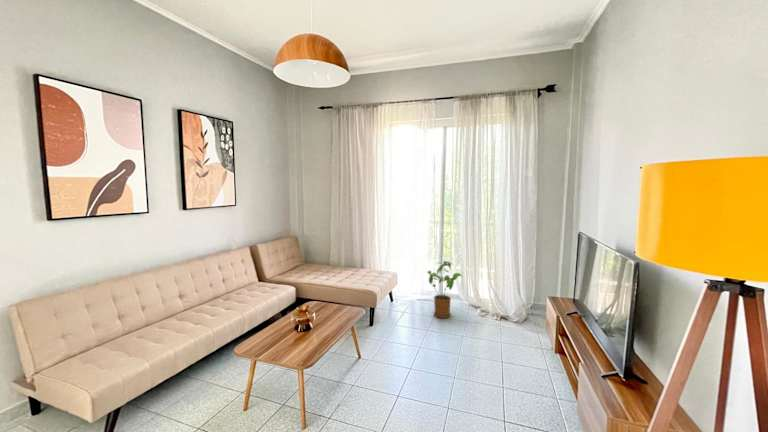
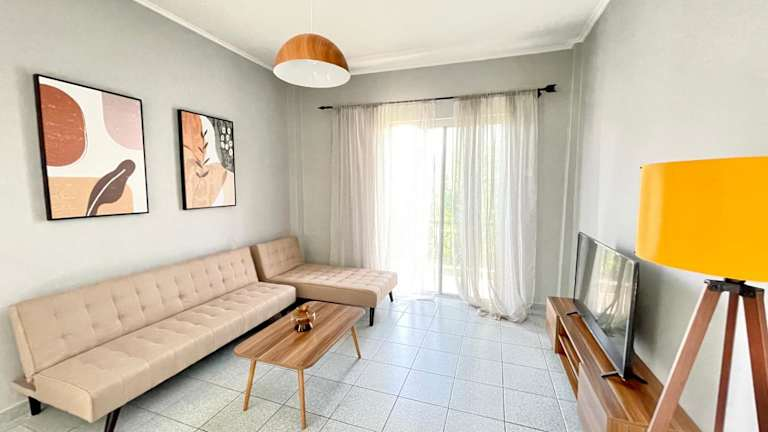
- house plant (444, 289)
